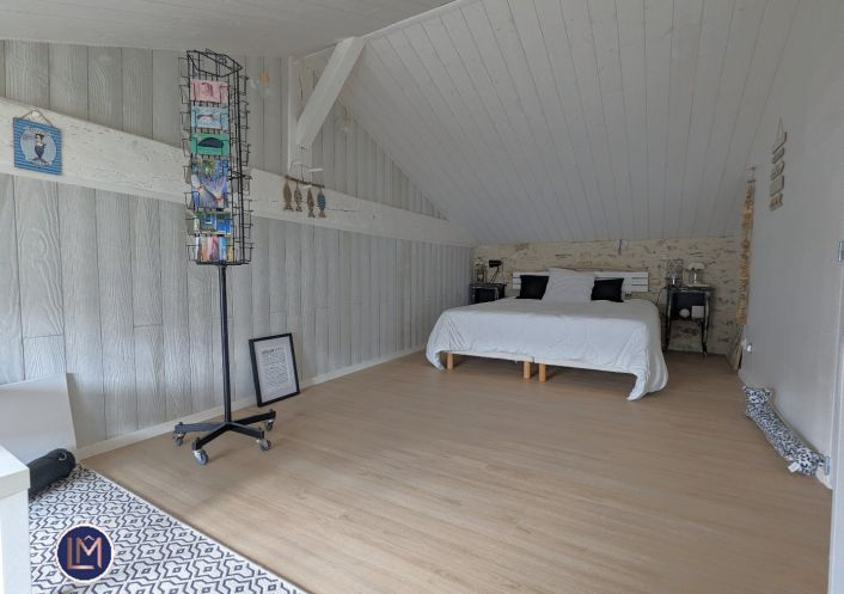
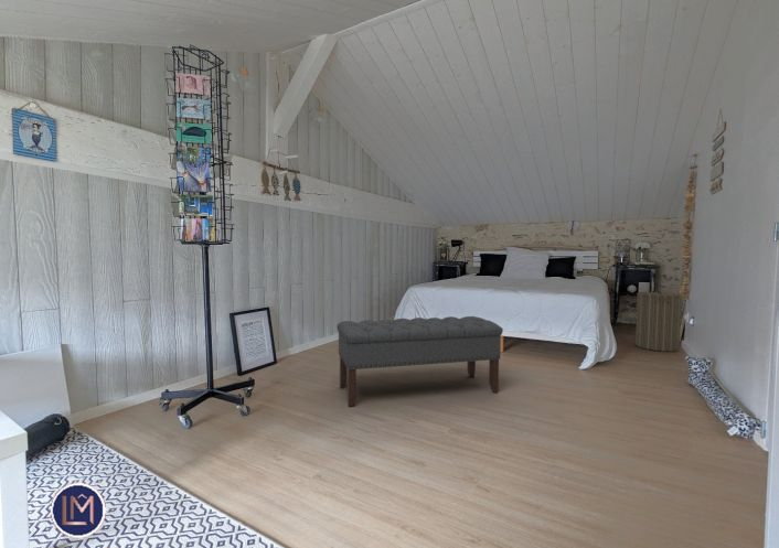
+ bench (417, 355)
+ laundry hamper (658, 315)
